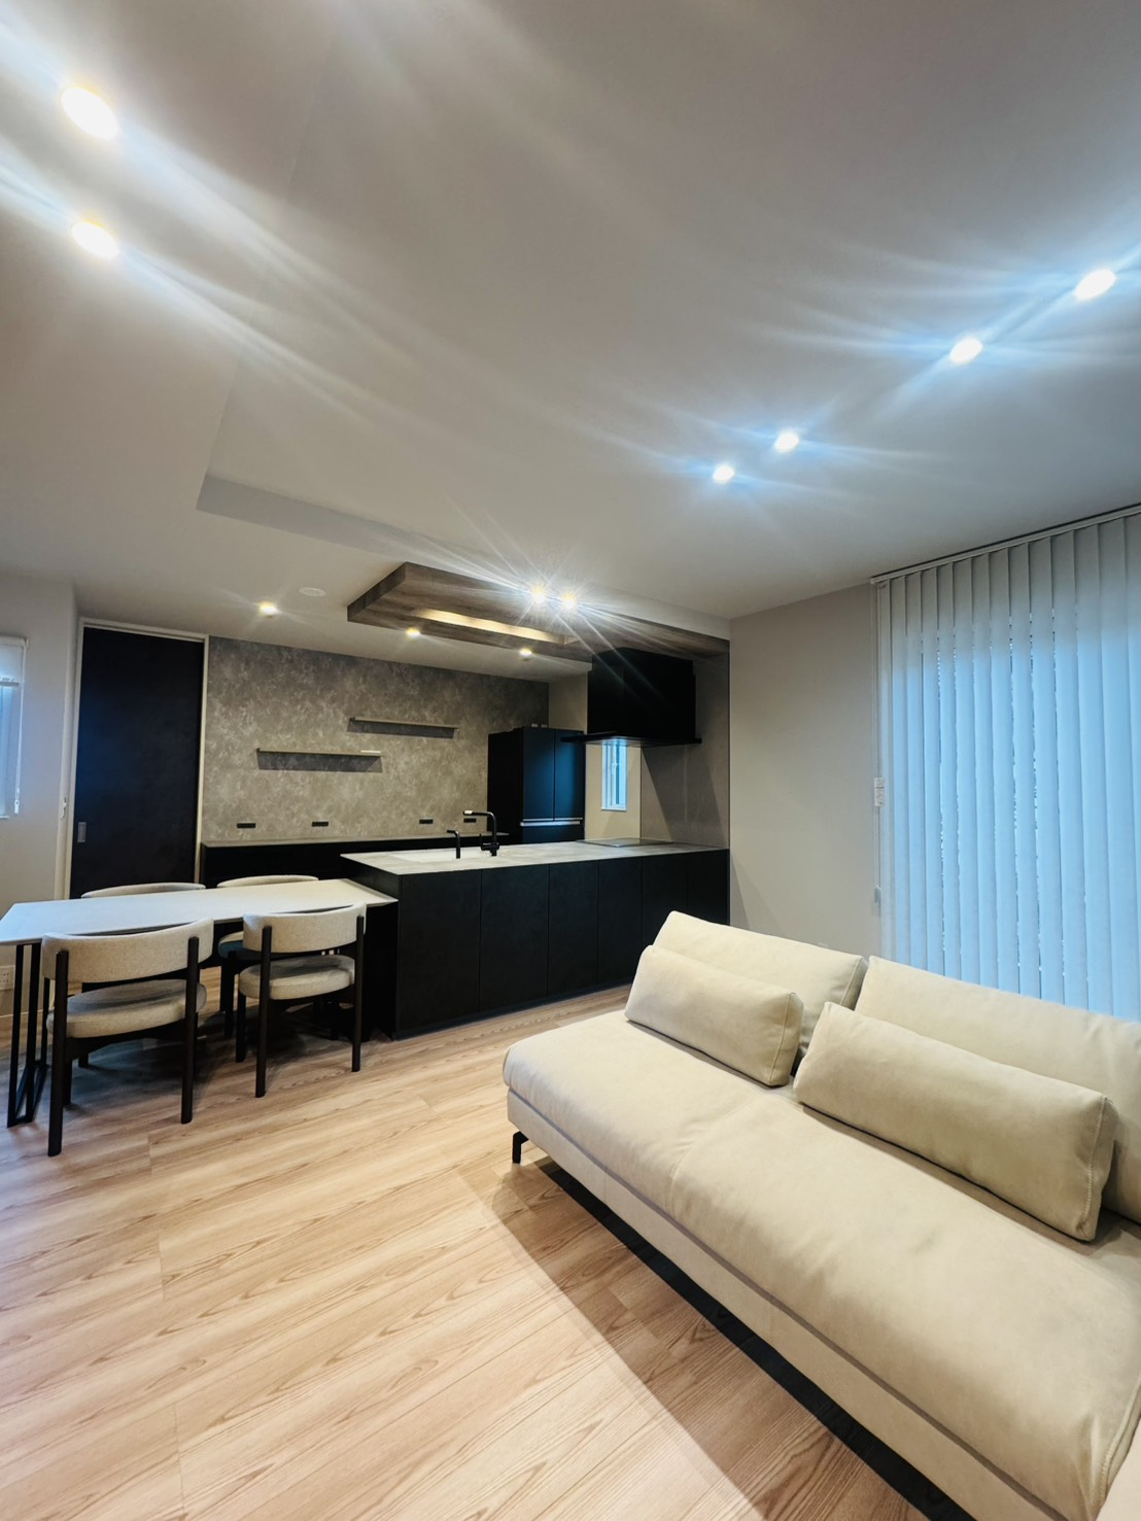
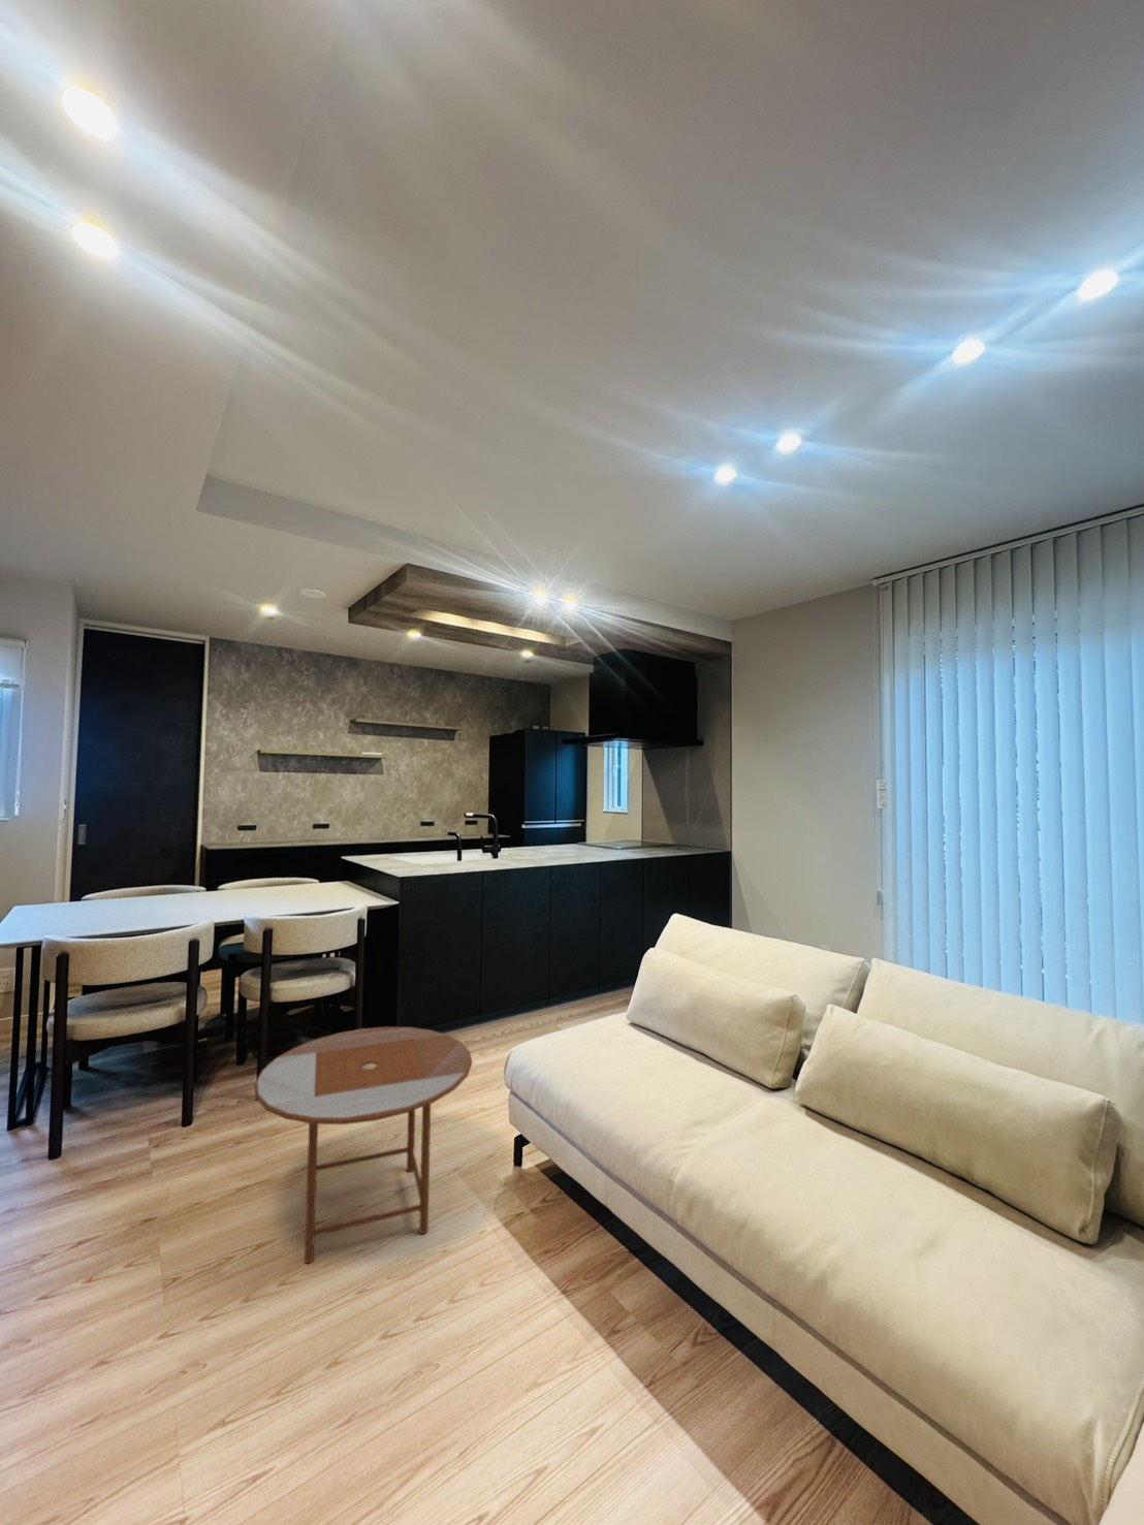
+ side table (365, 1121)
